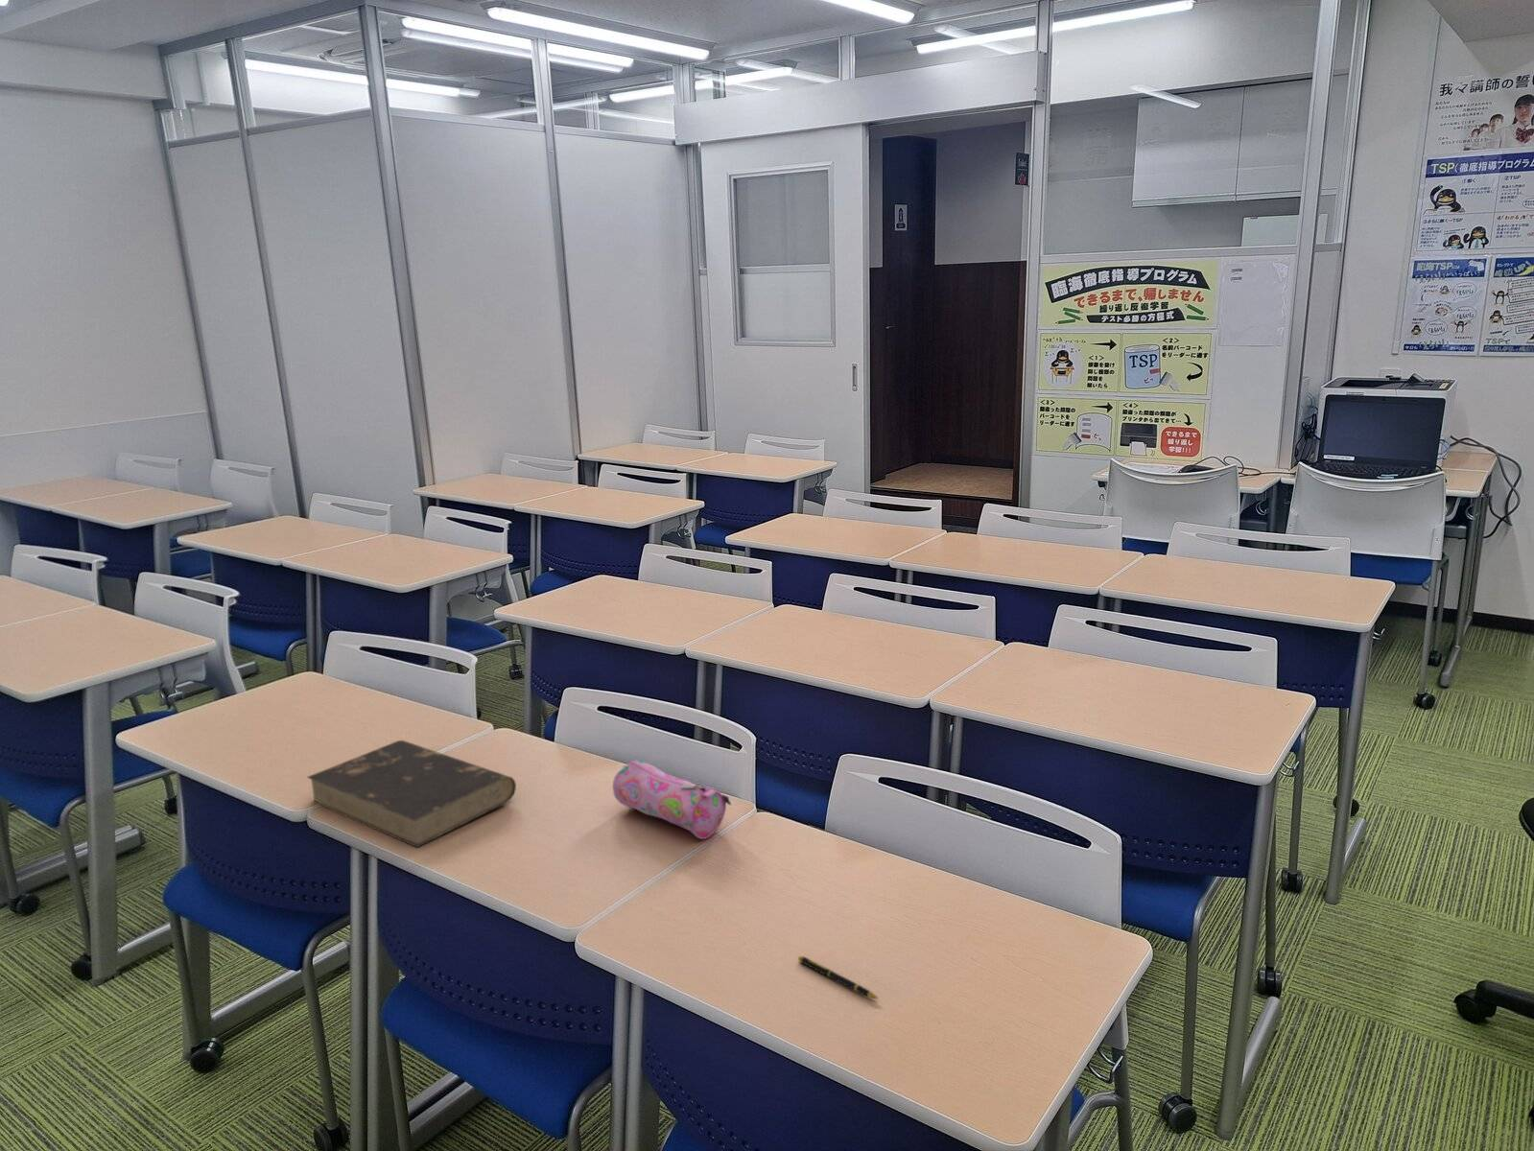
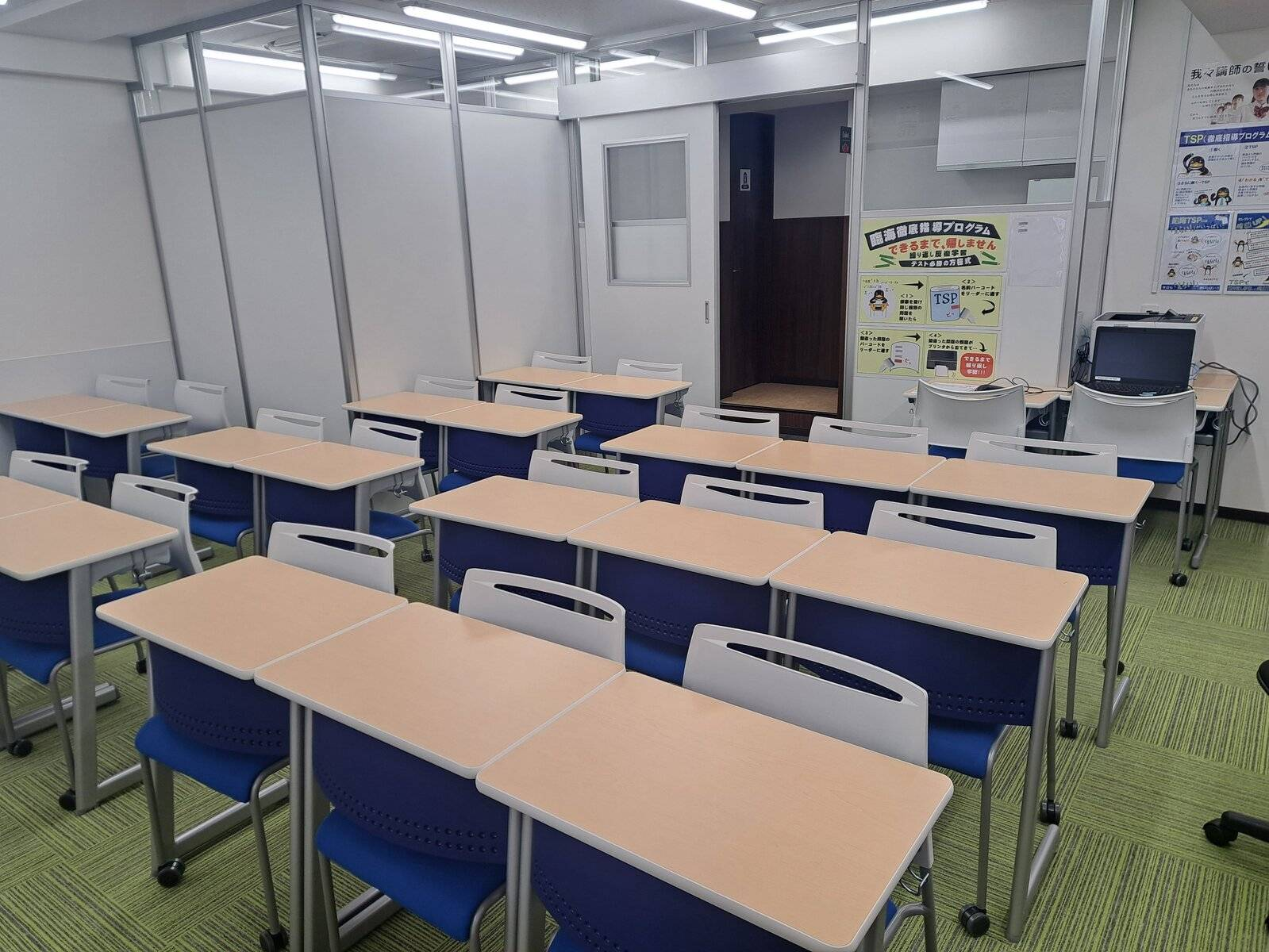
- pen (838, 977)
- pencil case (670, 796)
- book (411, 787)
